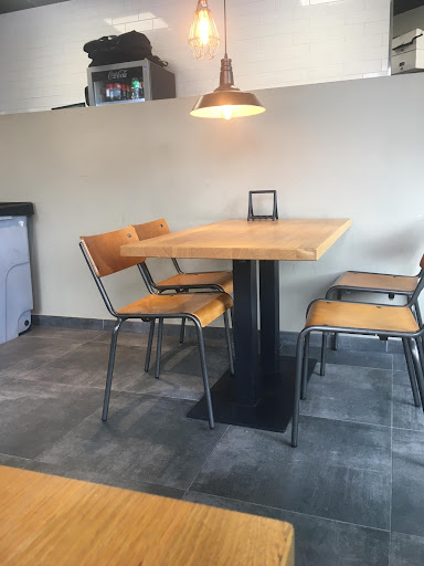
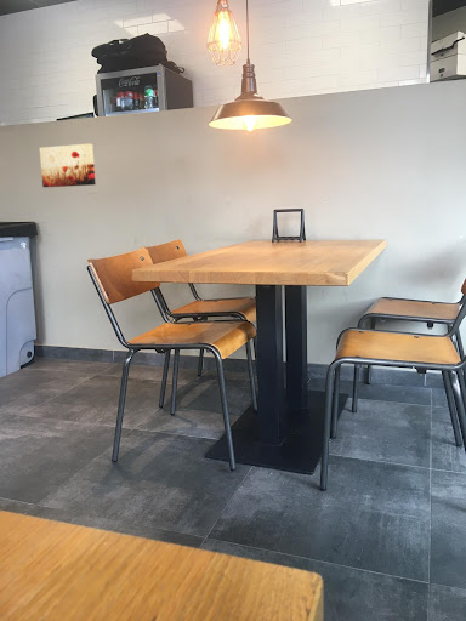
+ wall art (67, 165)
